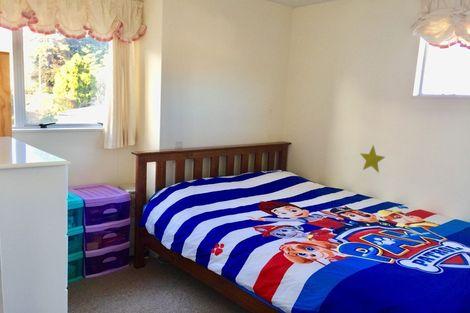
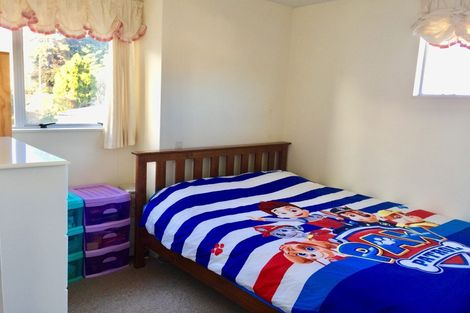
- decorative star (371, 158)
